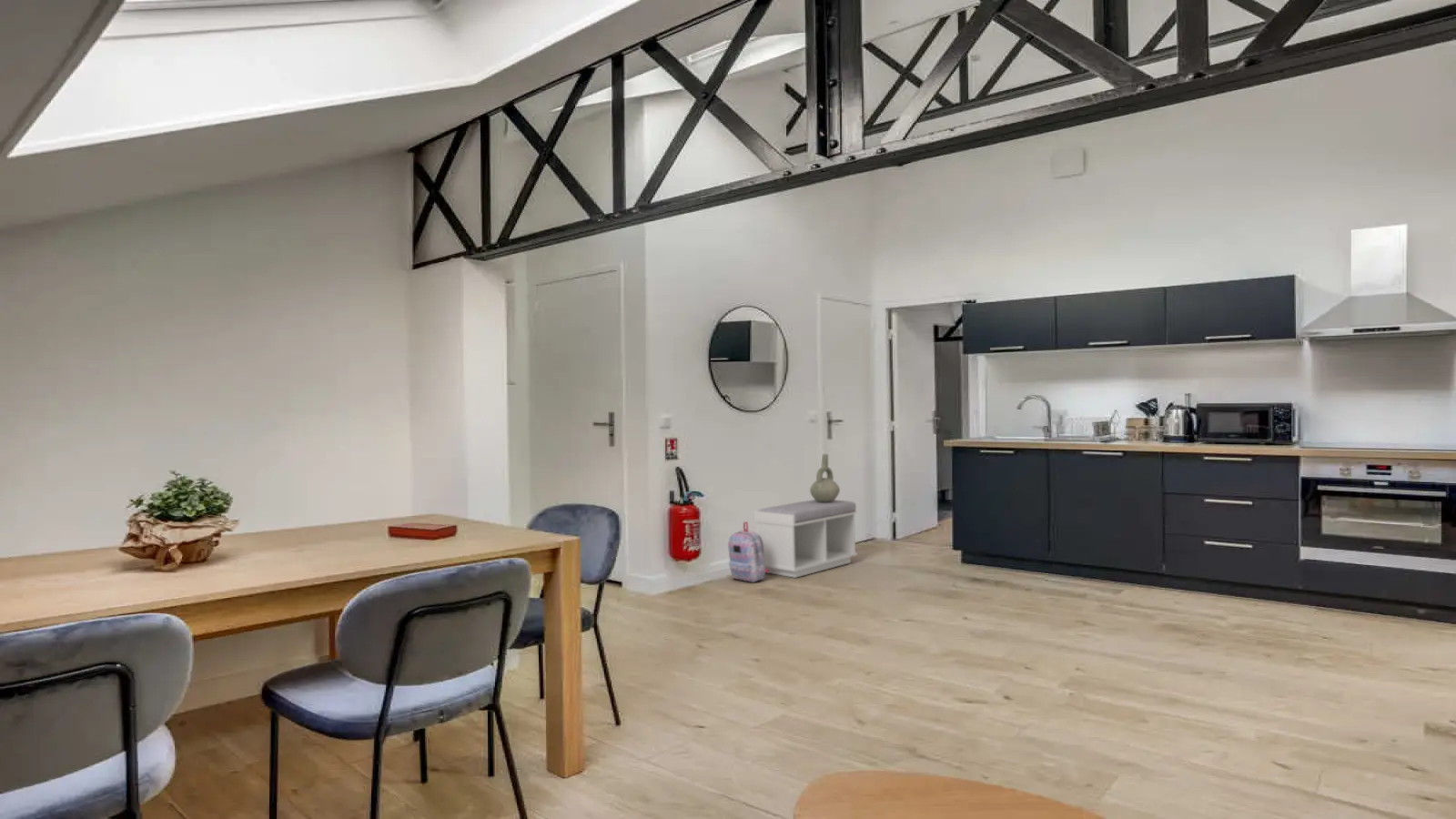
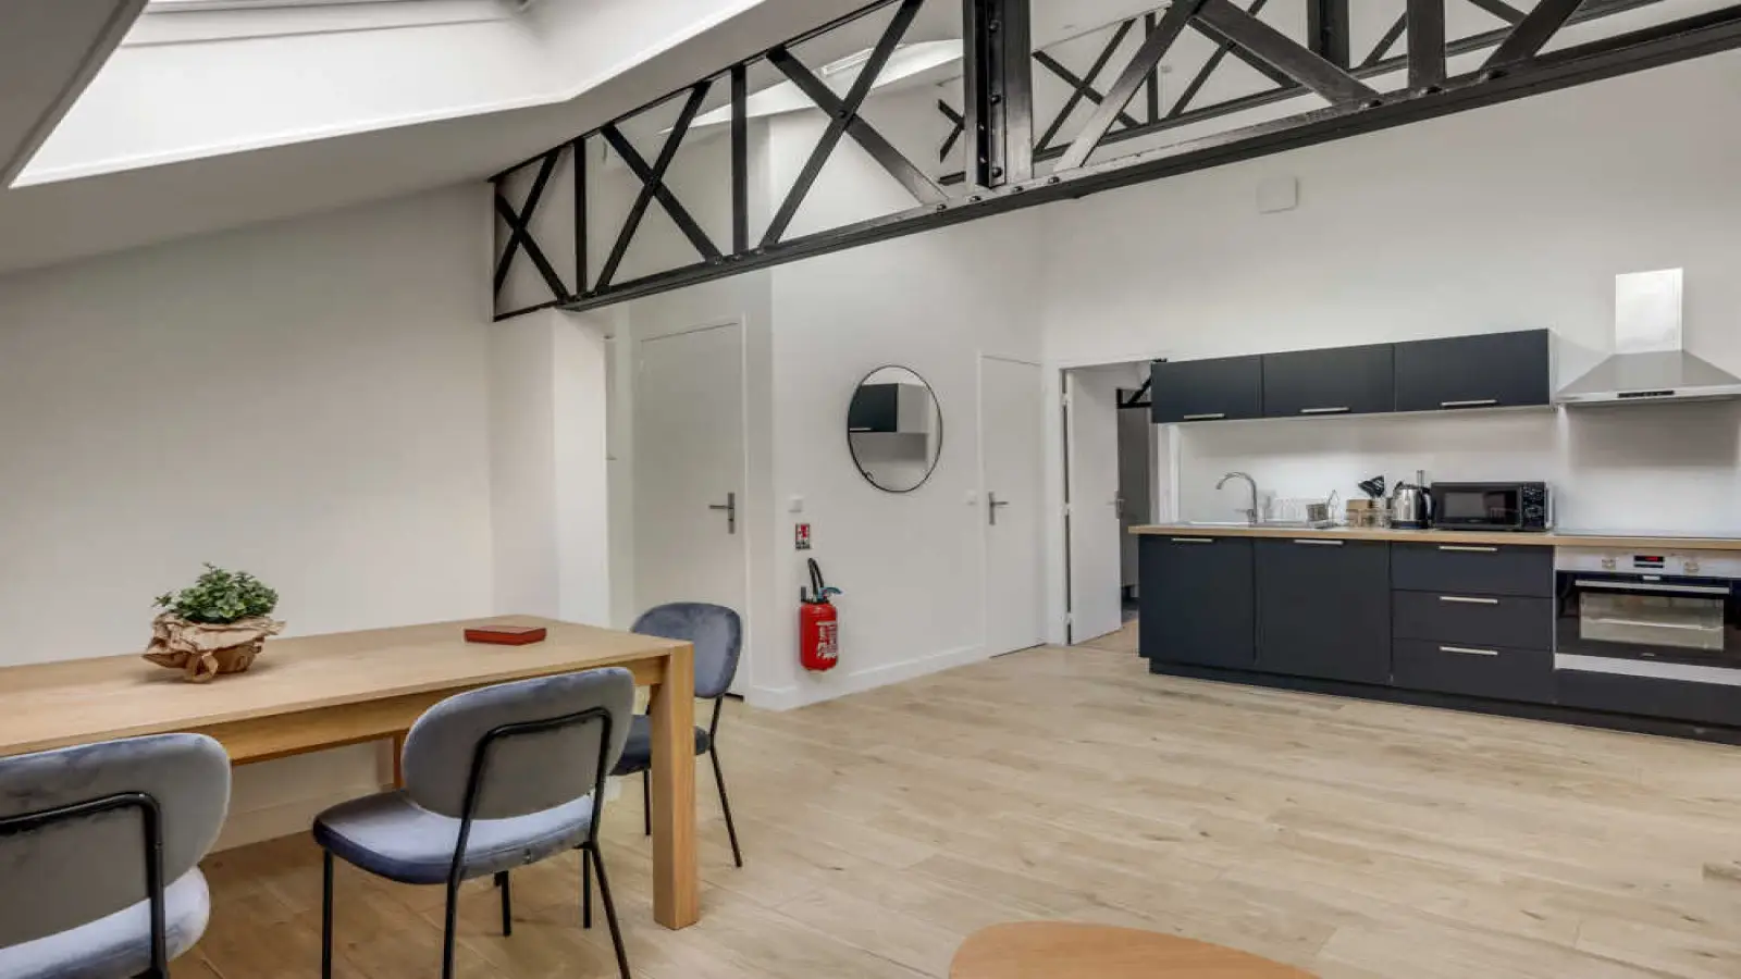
- decorative vase (824, 478)
- bench (807, 535)
- backpack (748, 551)
